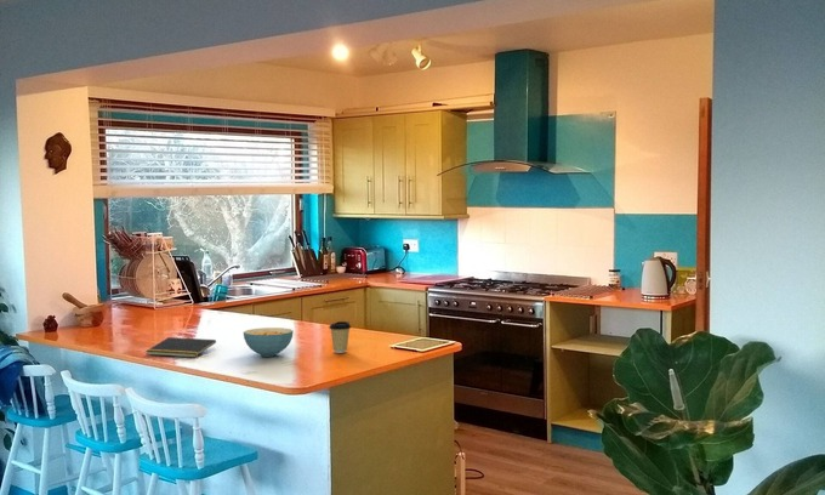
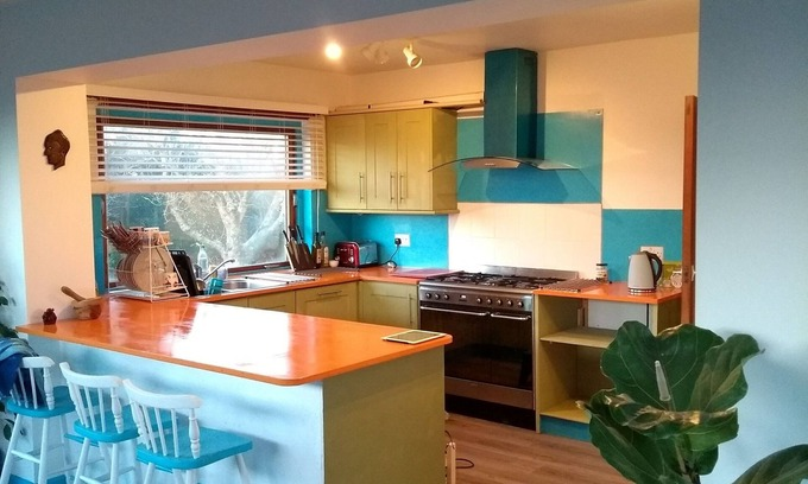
- coffee cup (340, 337)
- cereal bowl (268, 342)
- notepad (181, 347)
